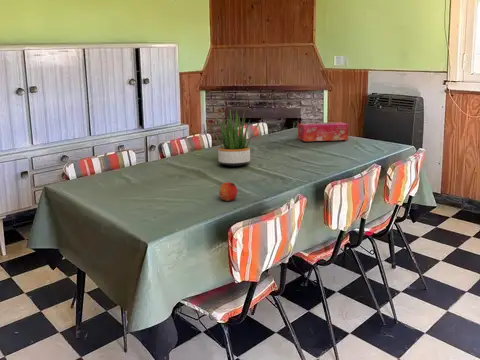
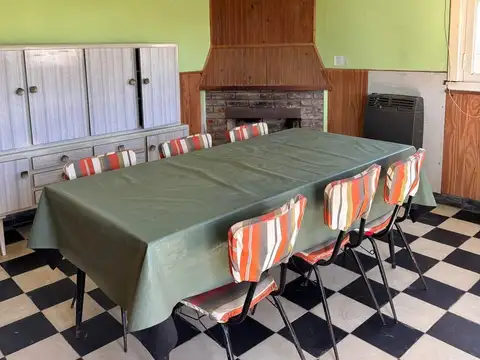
- tissue box (322, 131)
- fruit (228, 191)
- potted plant (233, 137)
